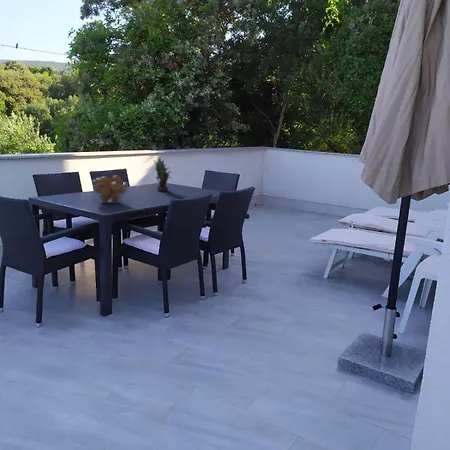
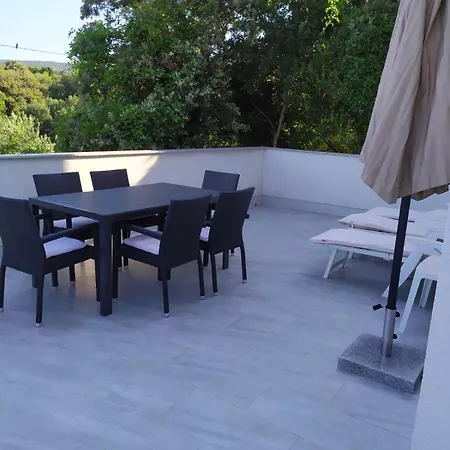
- fruit basket (110, 188)
- potted plant (162, 174)
